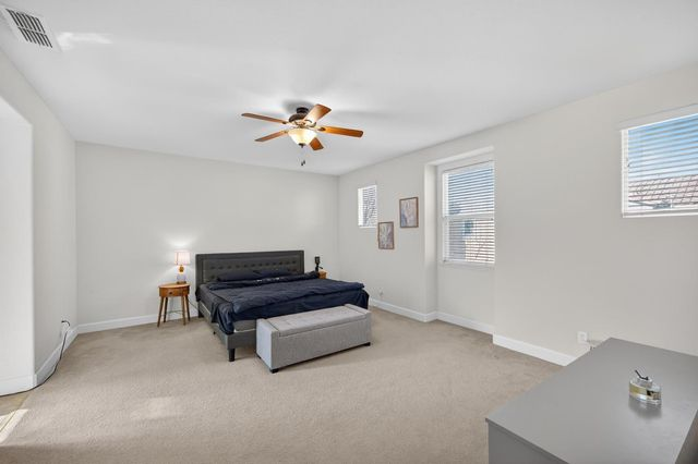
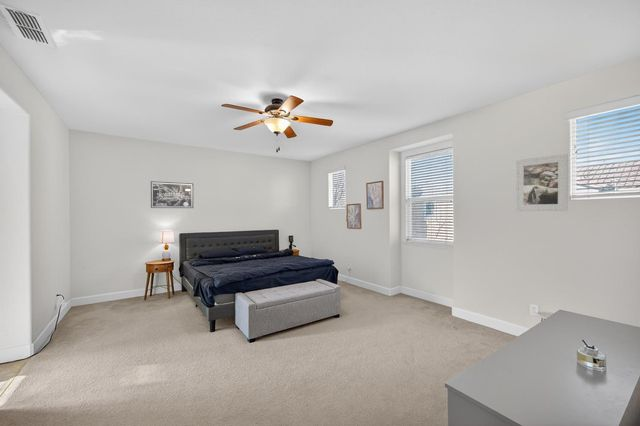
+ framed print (540, 184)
+ wall art (172, 195)
